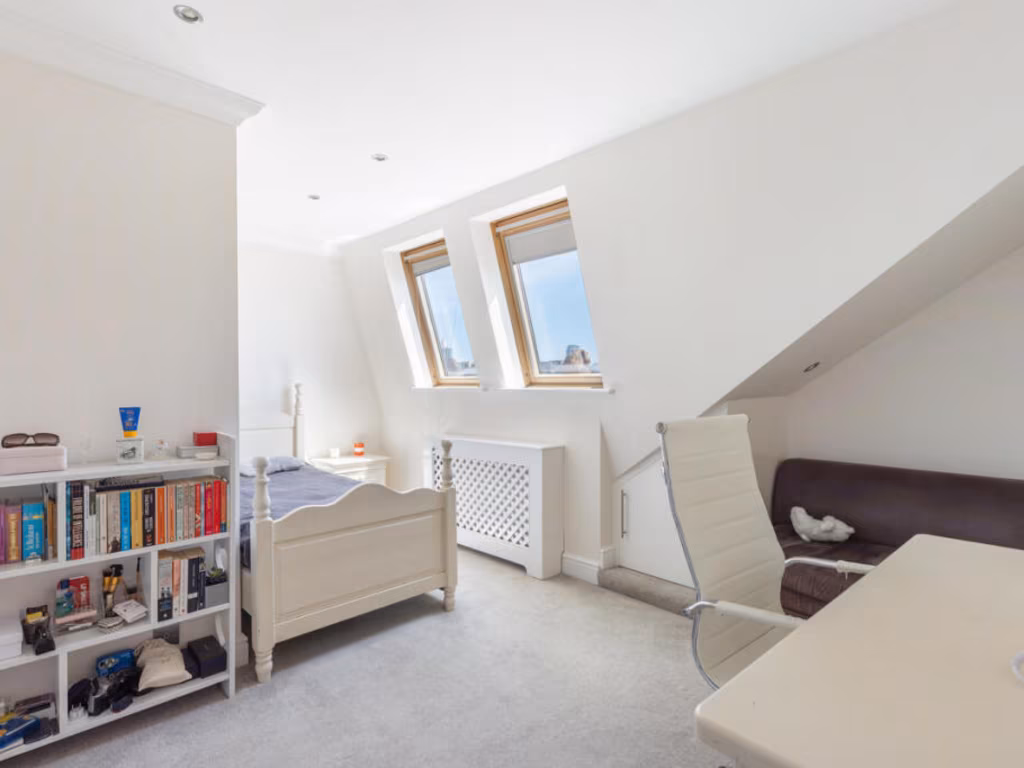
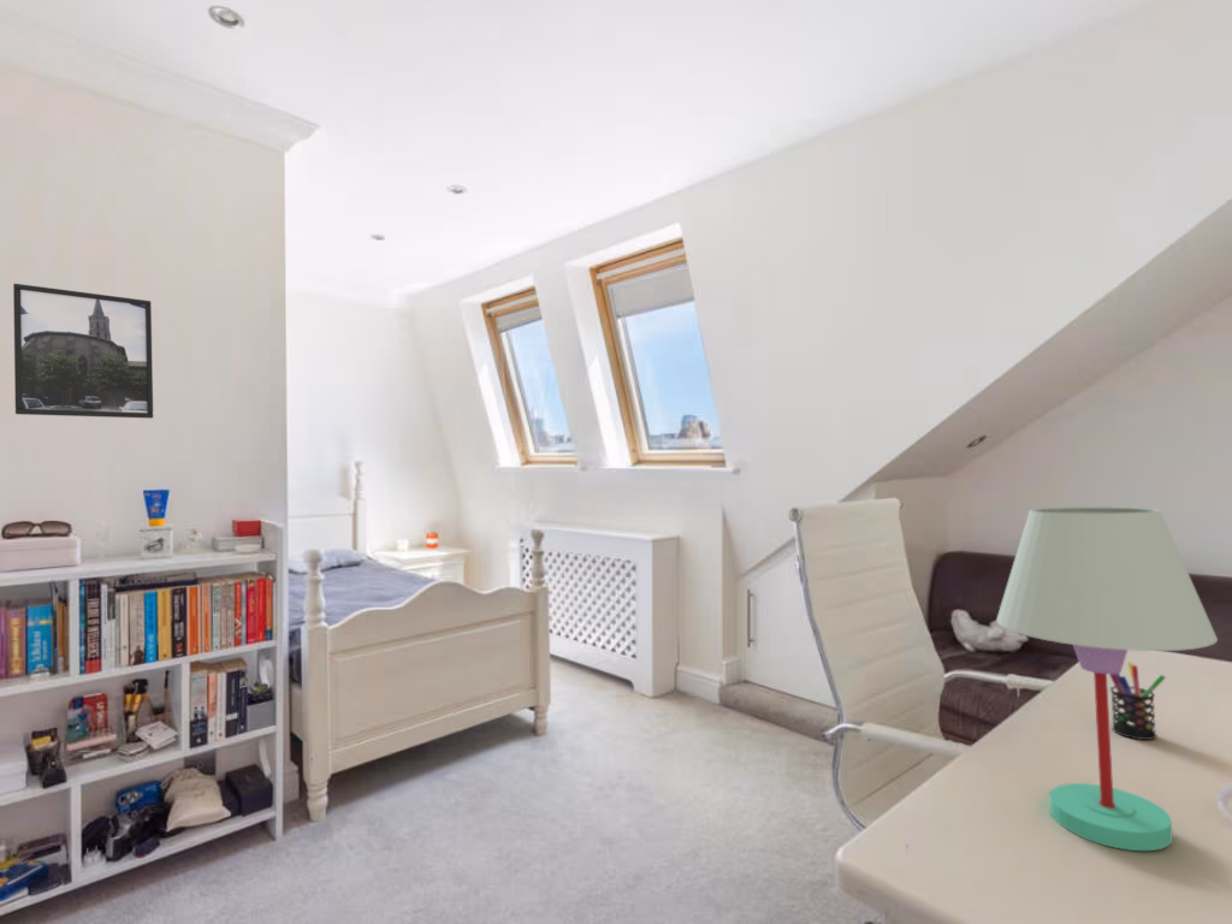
+ table lamp (1100, 665)
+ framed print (87, 354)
+ pen holder (1137, 698)
